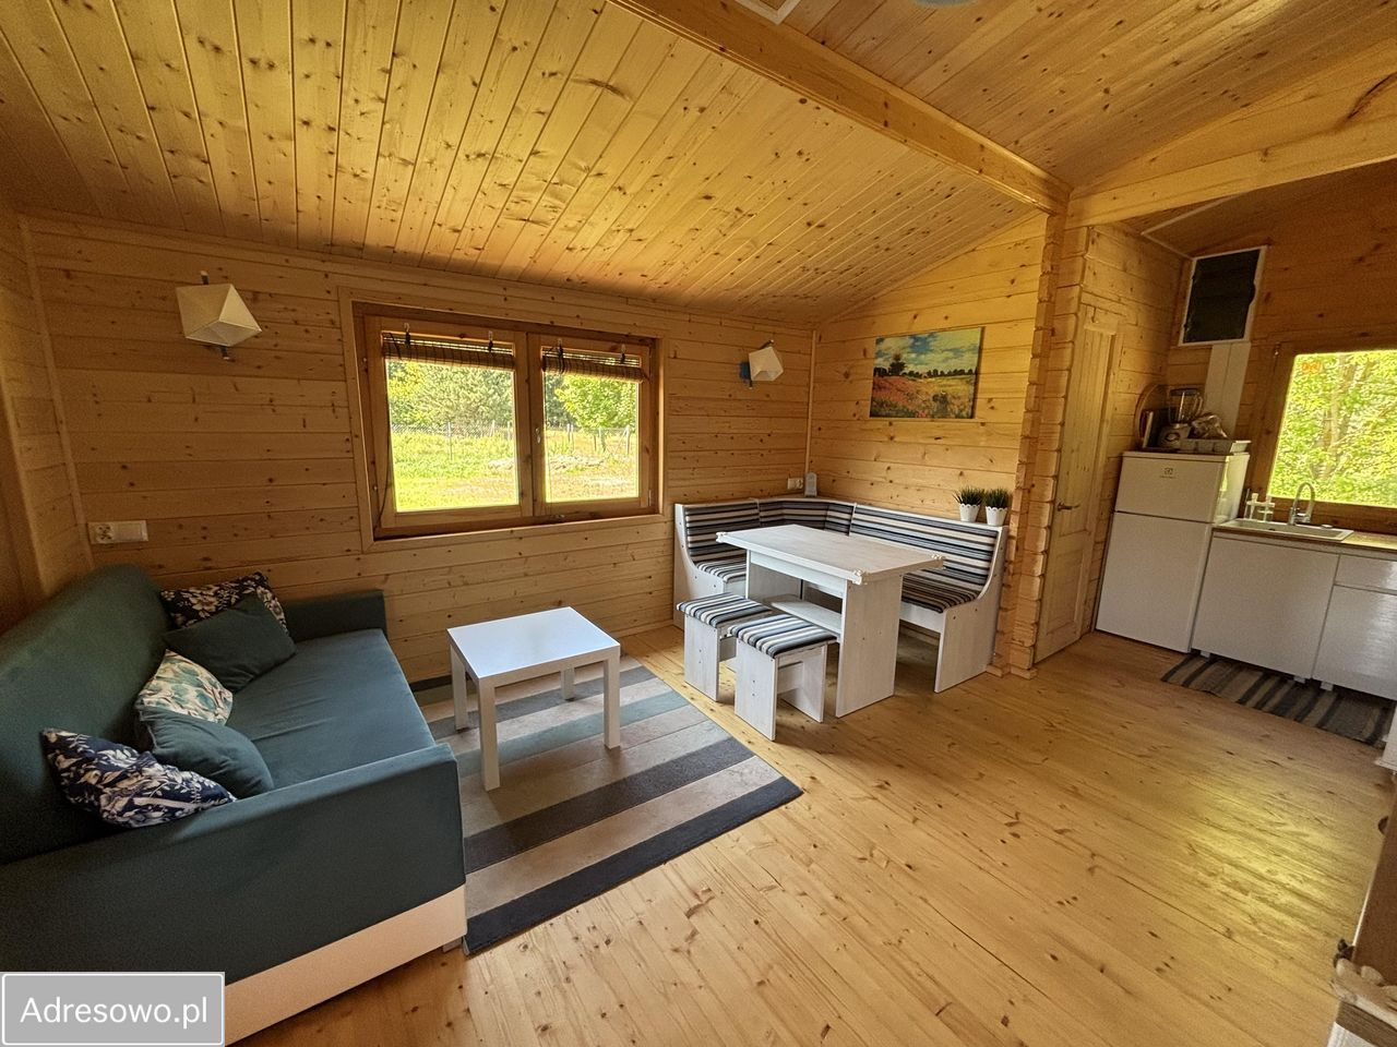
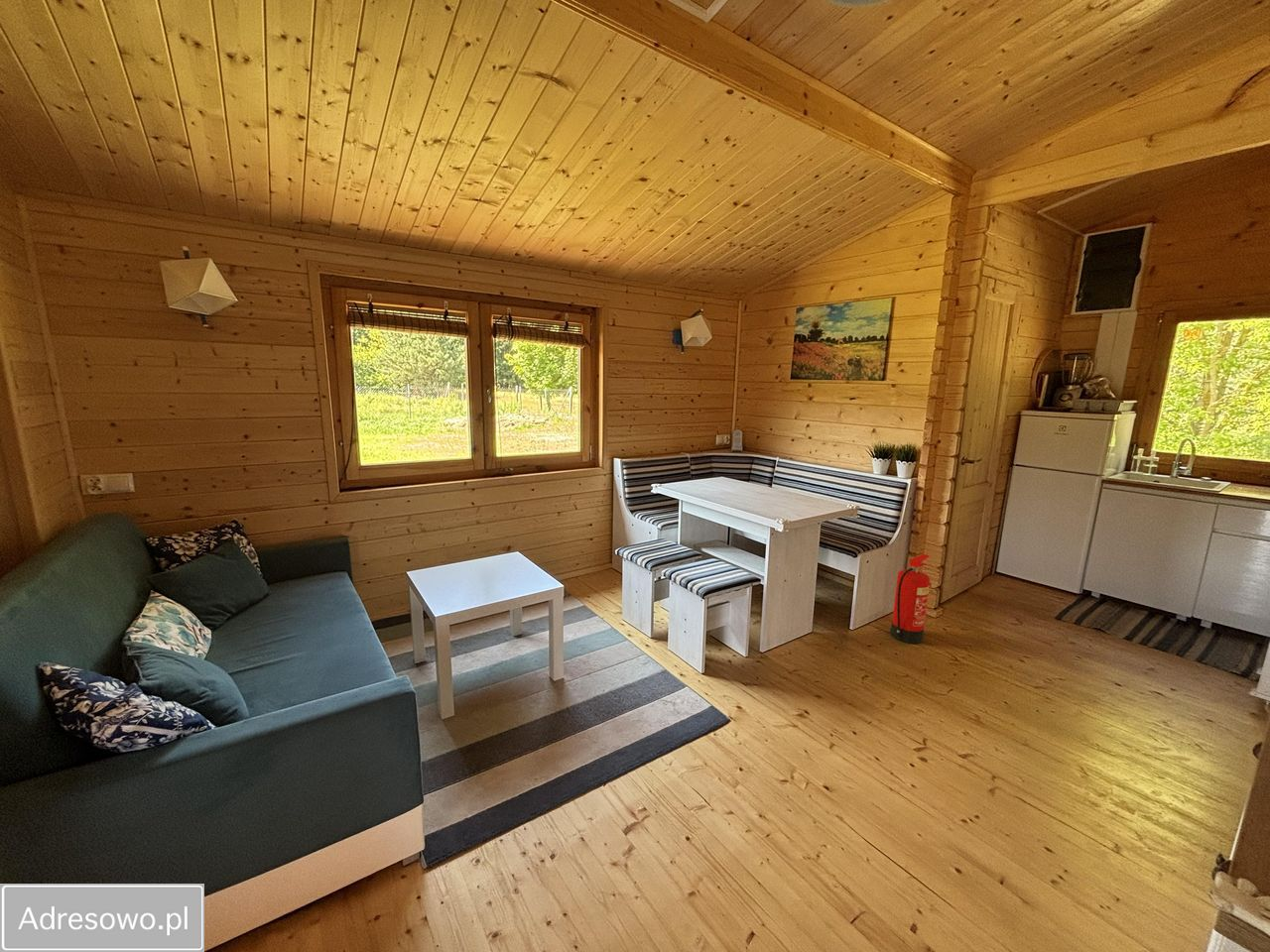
+ fire extinguisher (910, 598)
